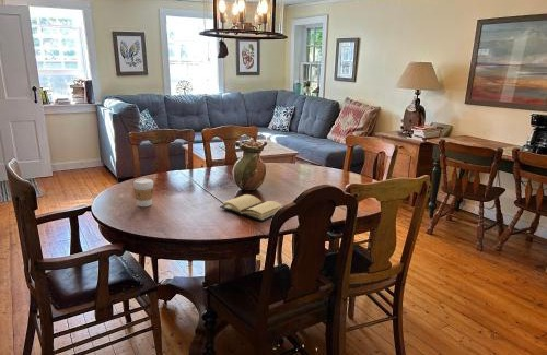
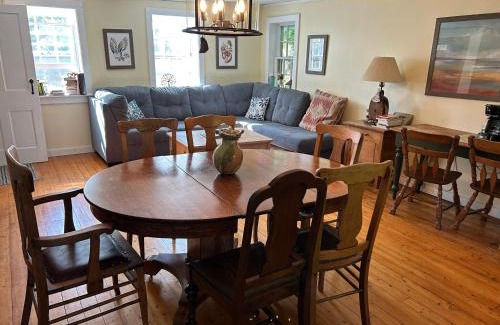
- book (253, 205)
- coffee cup (143, 192)
